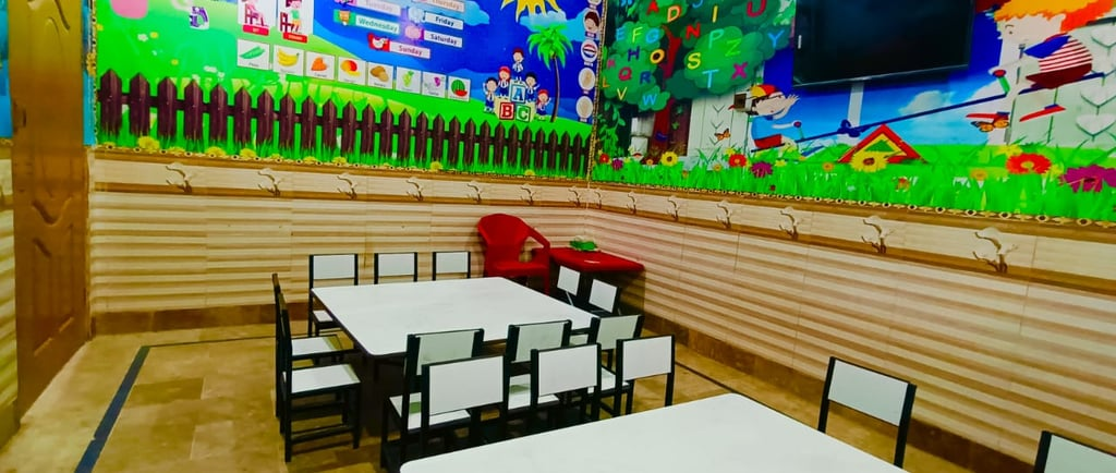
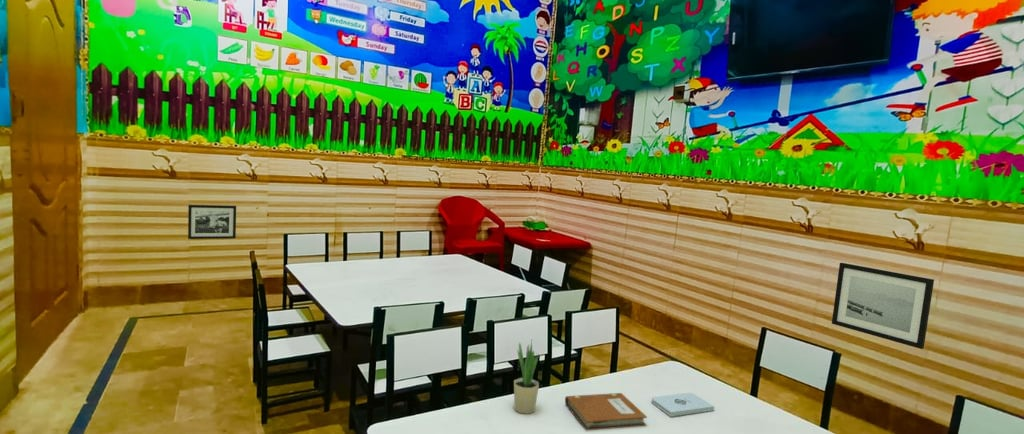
+ potted plant (526, 371)
+ wall art (879, 303)
+ notepad (681, 403)
+ picture frame (212, 222)
+ notebook (605, 409)
